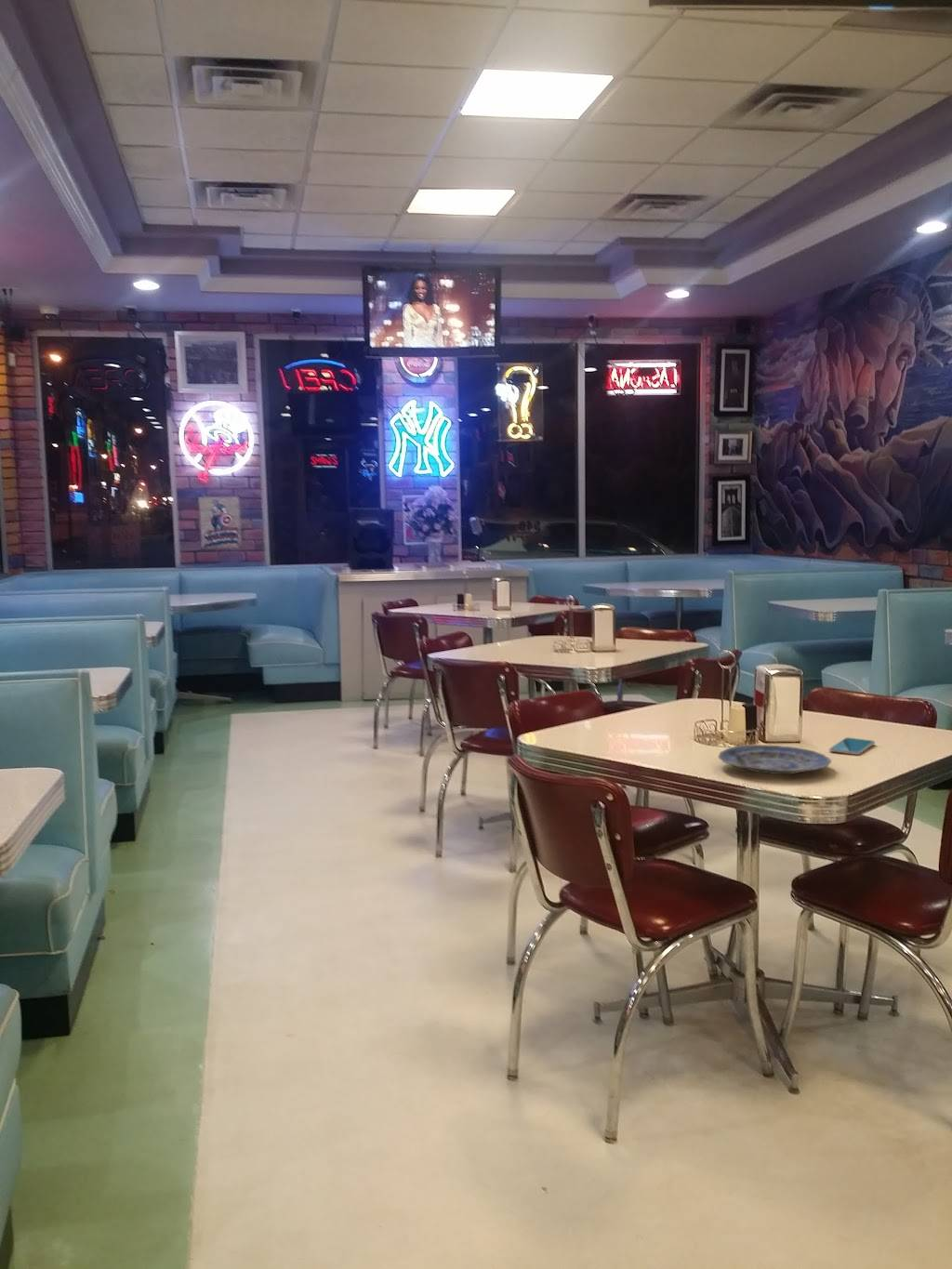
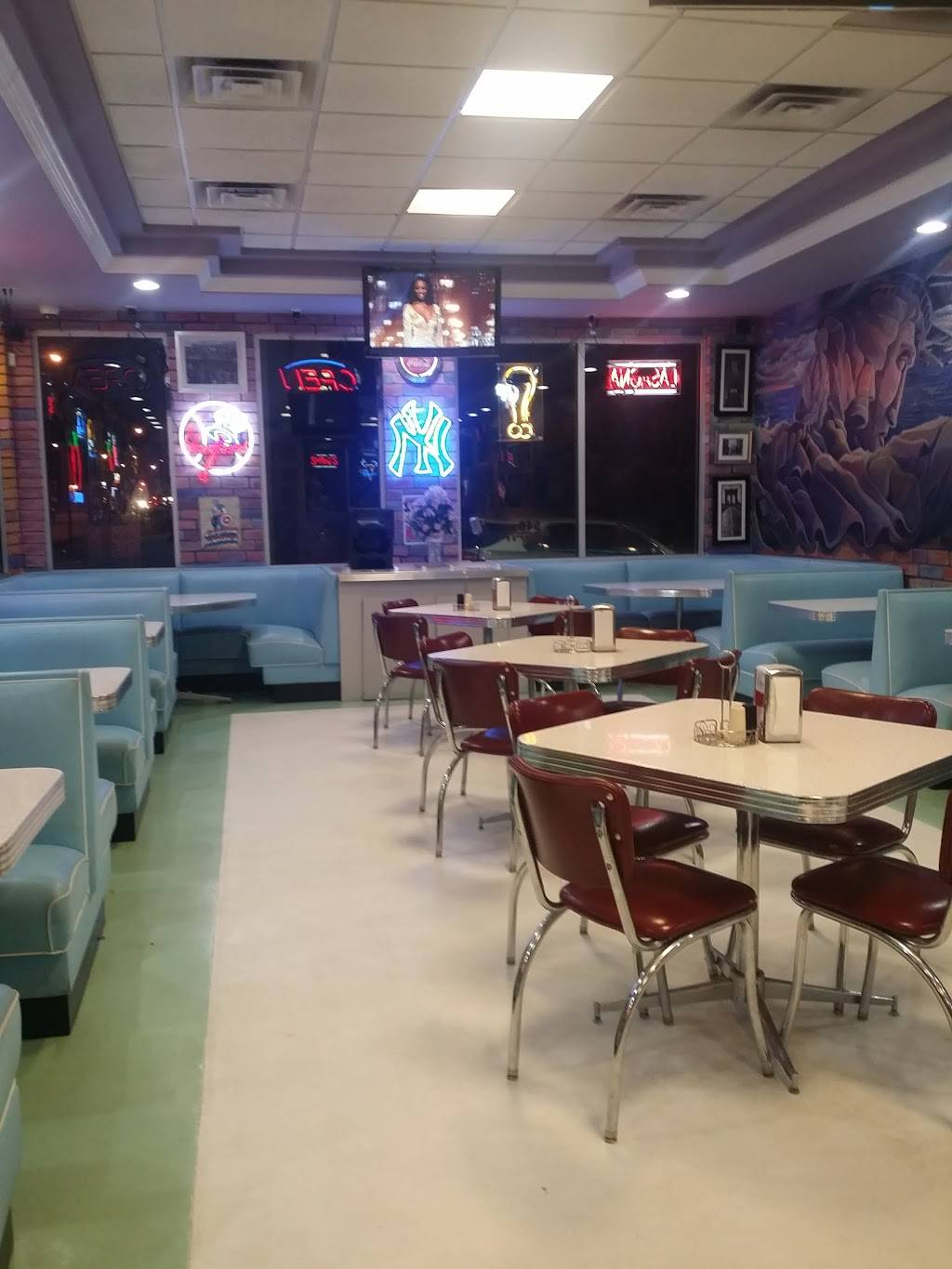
- plate (774, 761)
- smartphone (852, 746)
